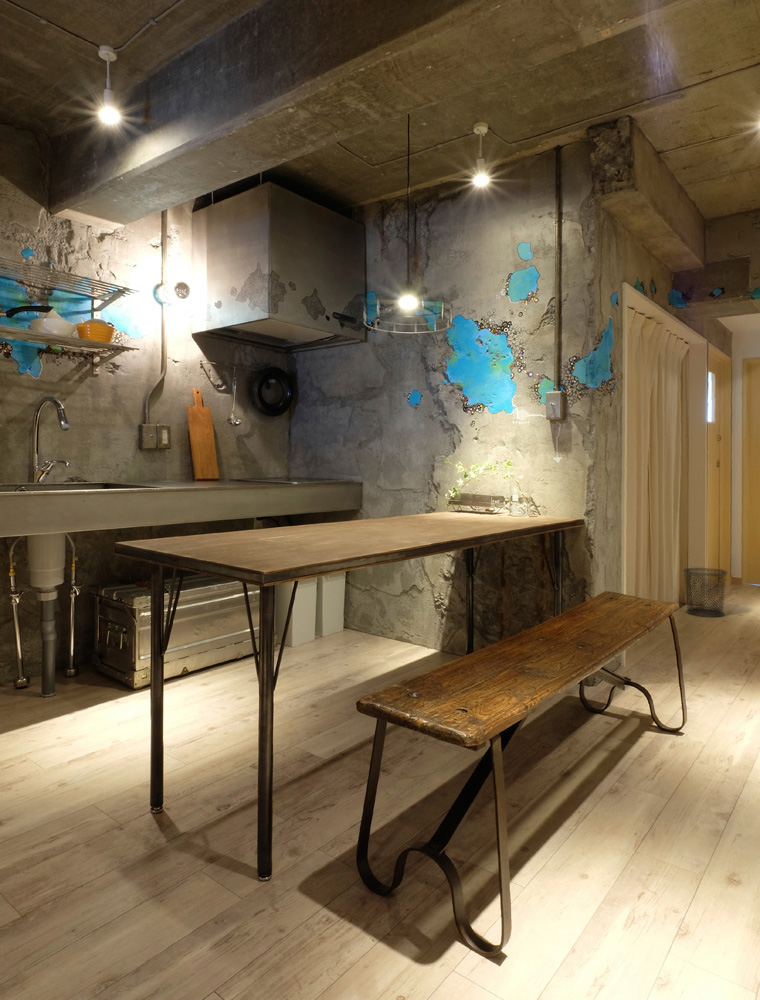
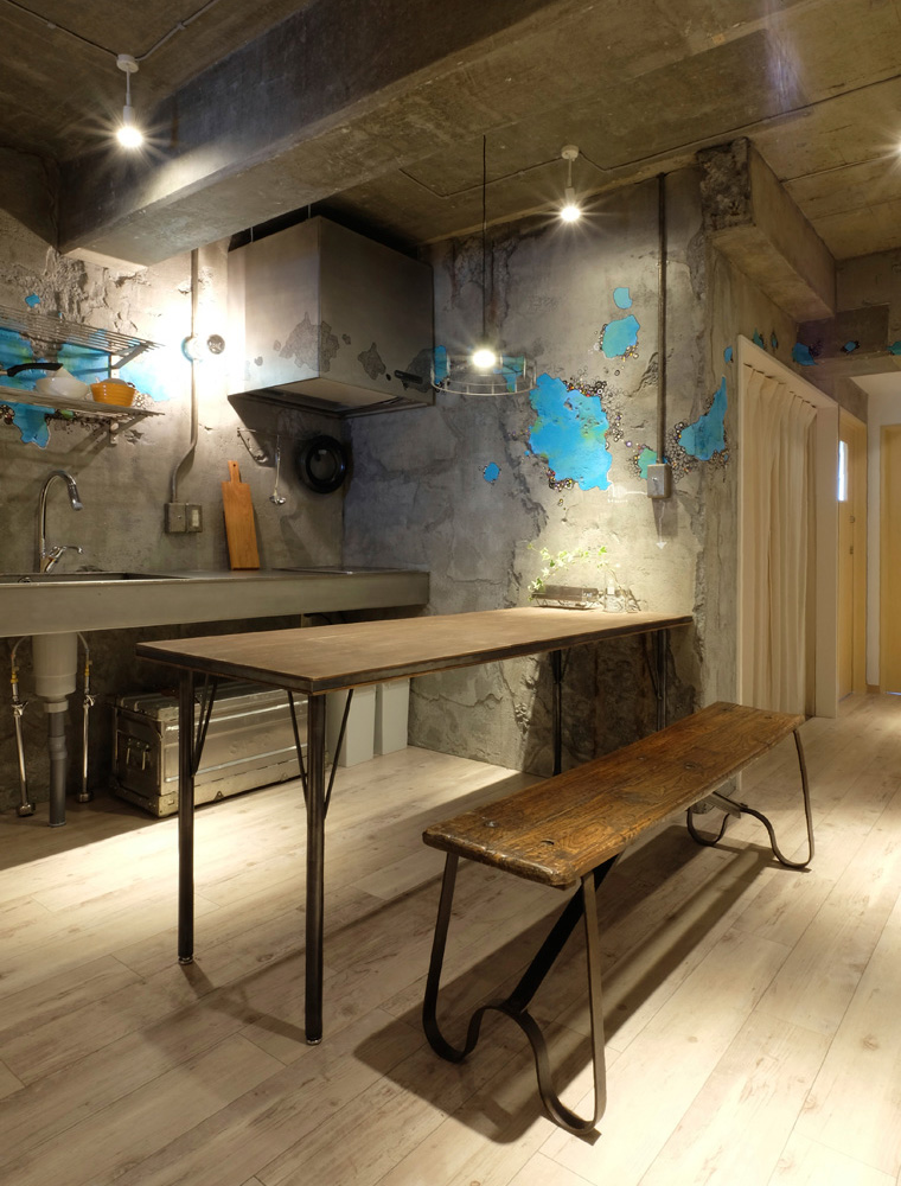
- trash can (704, 591)
